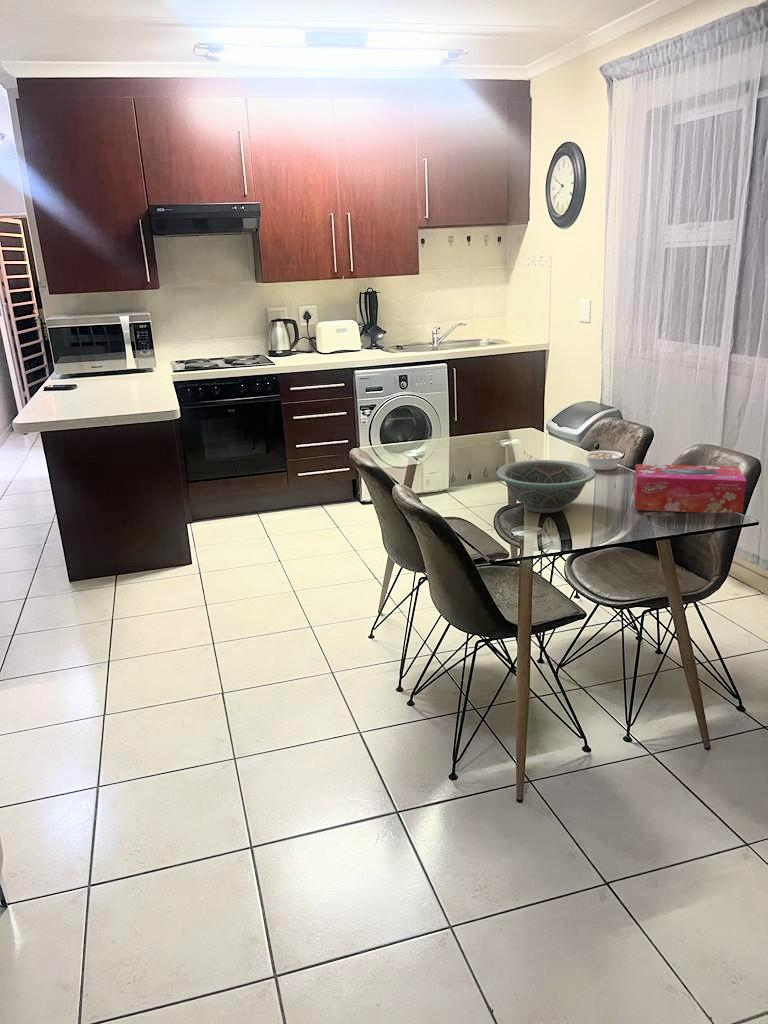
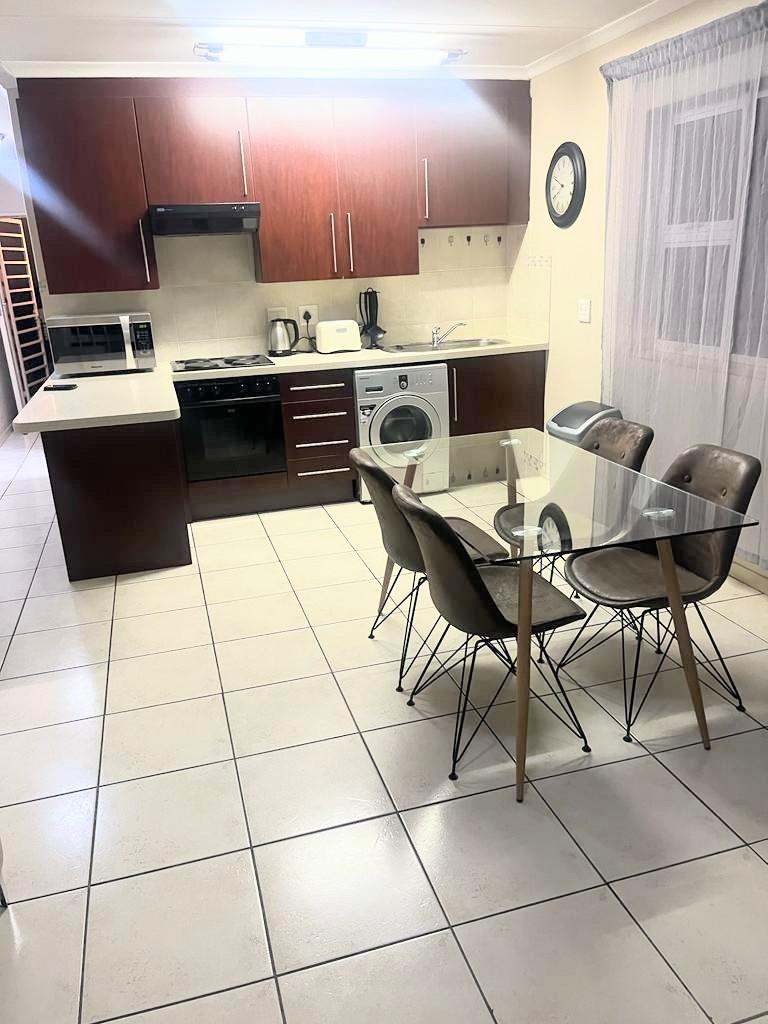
- decorative bowl (544, 489)
- tissue box (686, 488)
- legume (604, 459)
